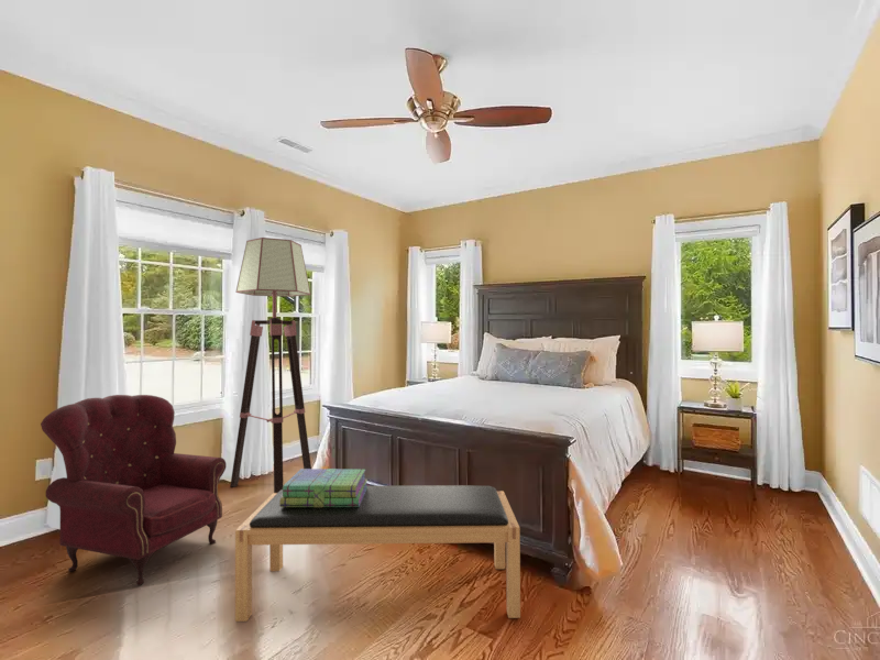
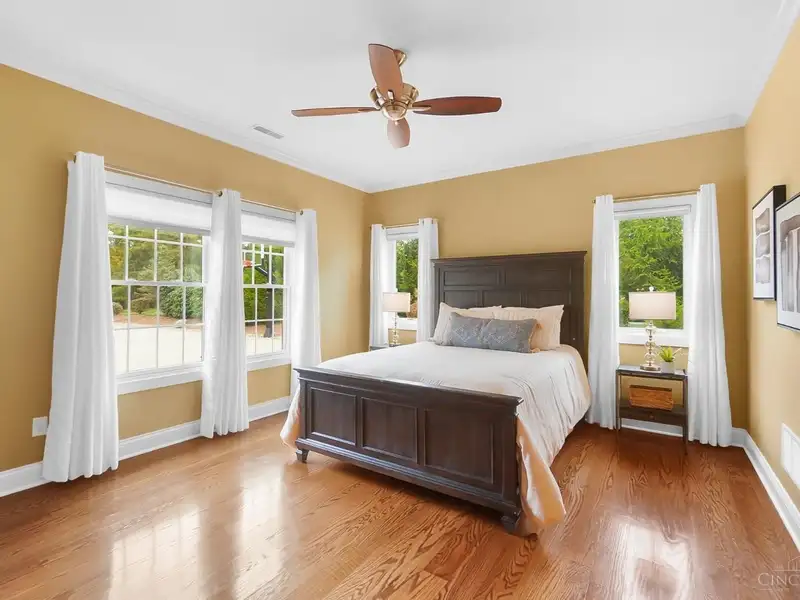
- bench (384, 542)
- stack of books (326, 486)
- floor lamp (274, 363)
- armchair (139, 475)
